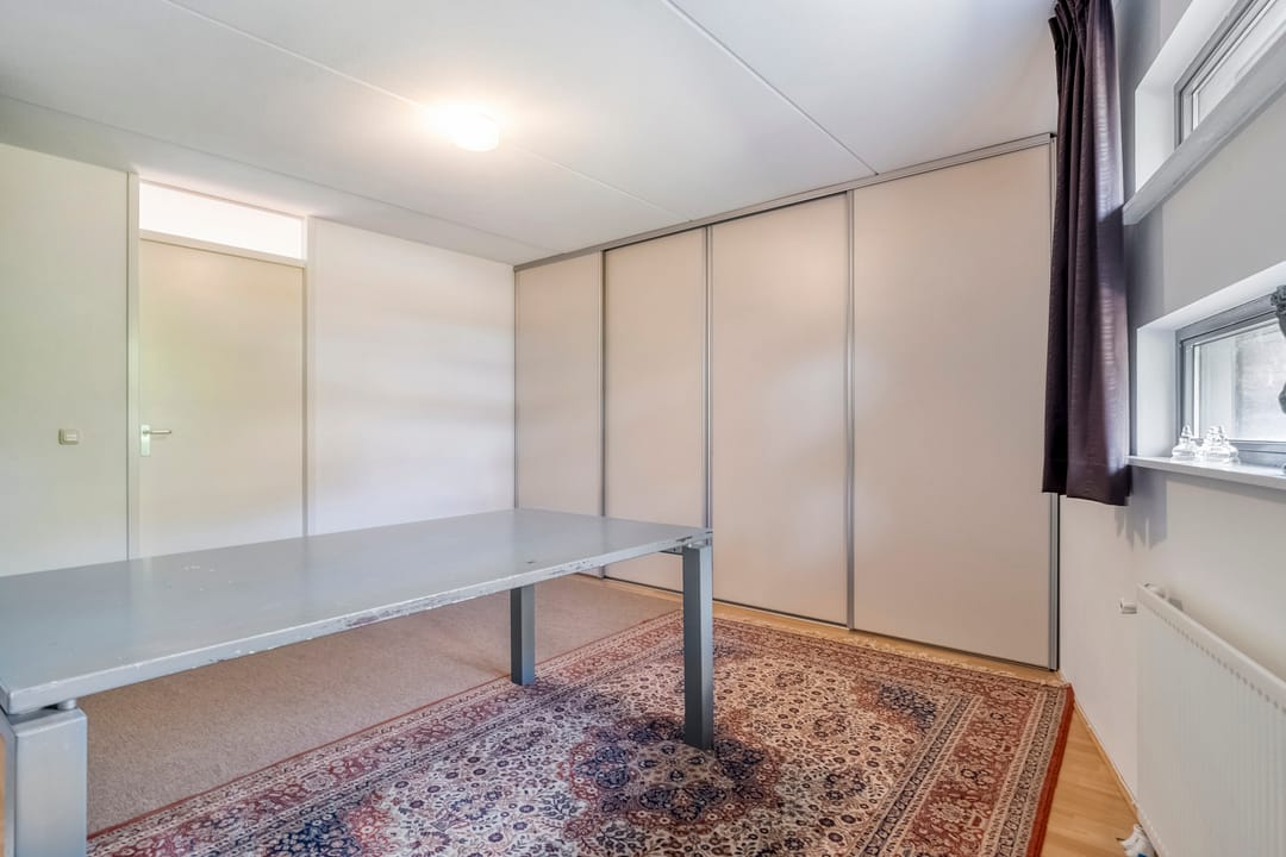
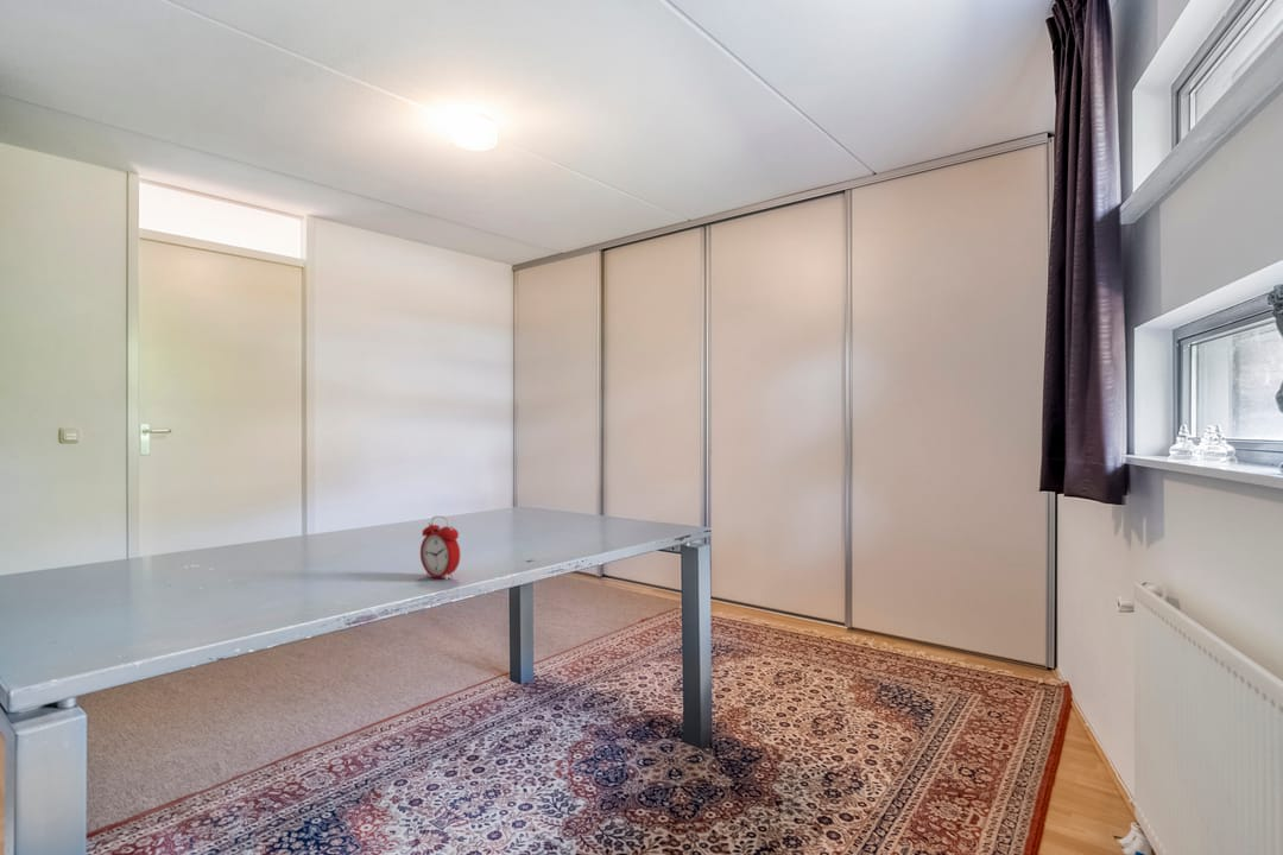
+ alarm clock (440, 546)
